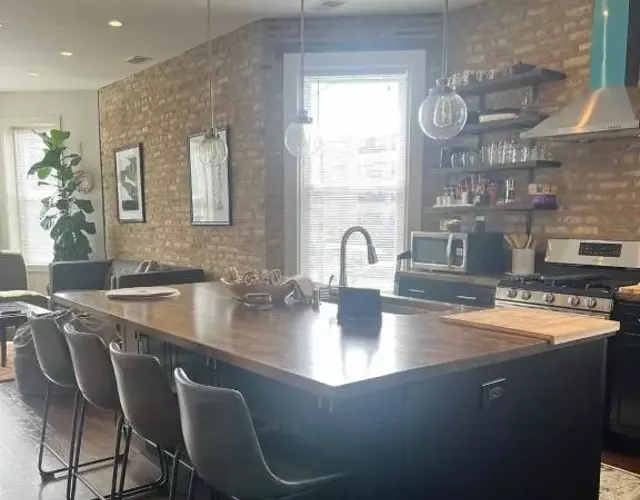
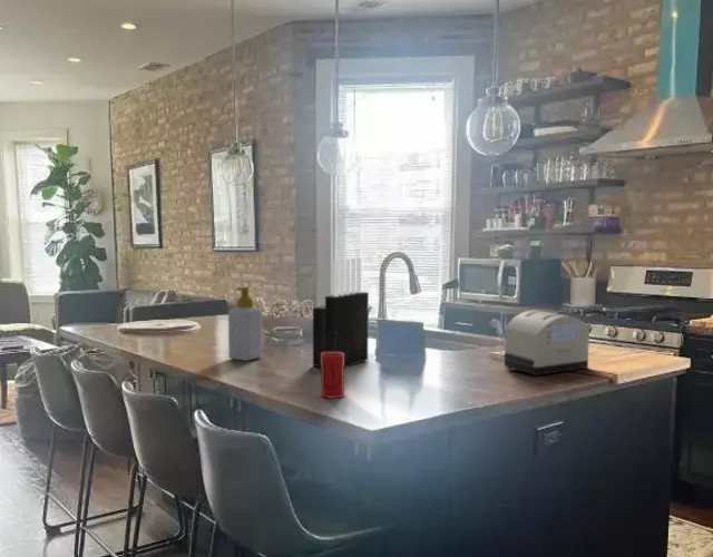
+ cup (332, 374)
+ soap bottle (245, 322)
+ toaster (535, 339)
+ knife block (338, 311)
